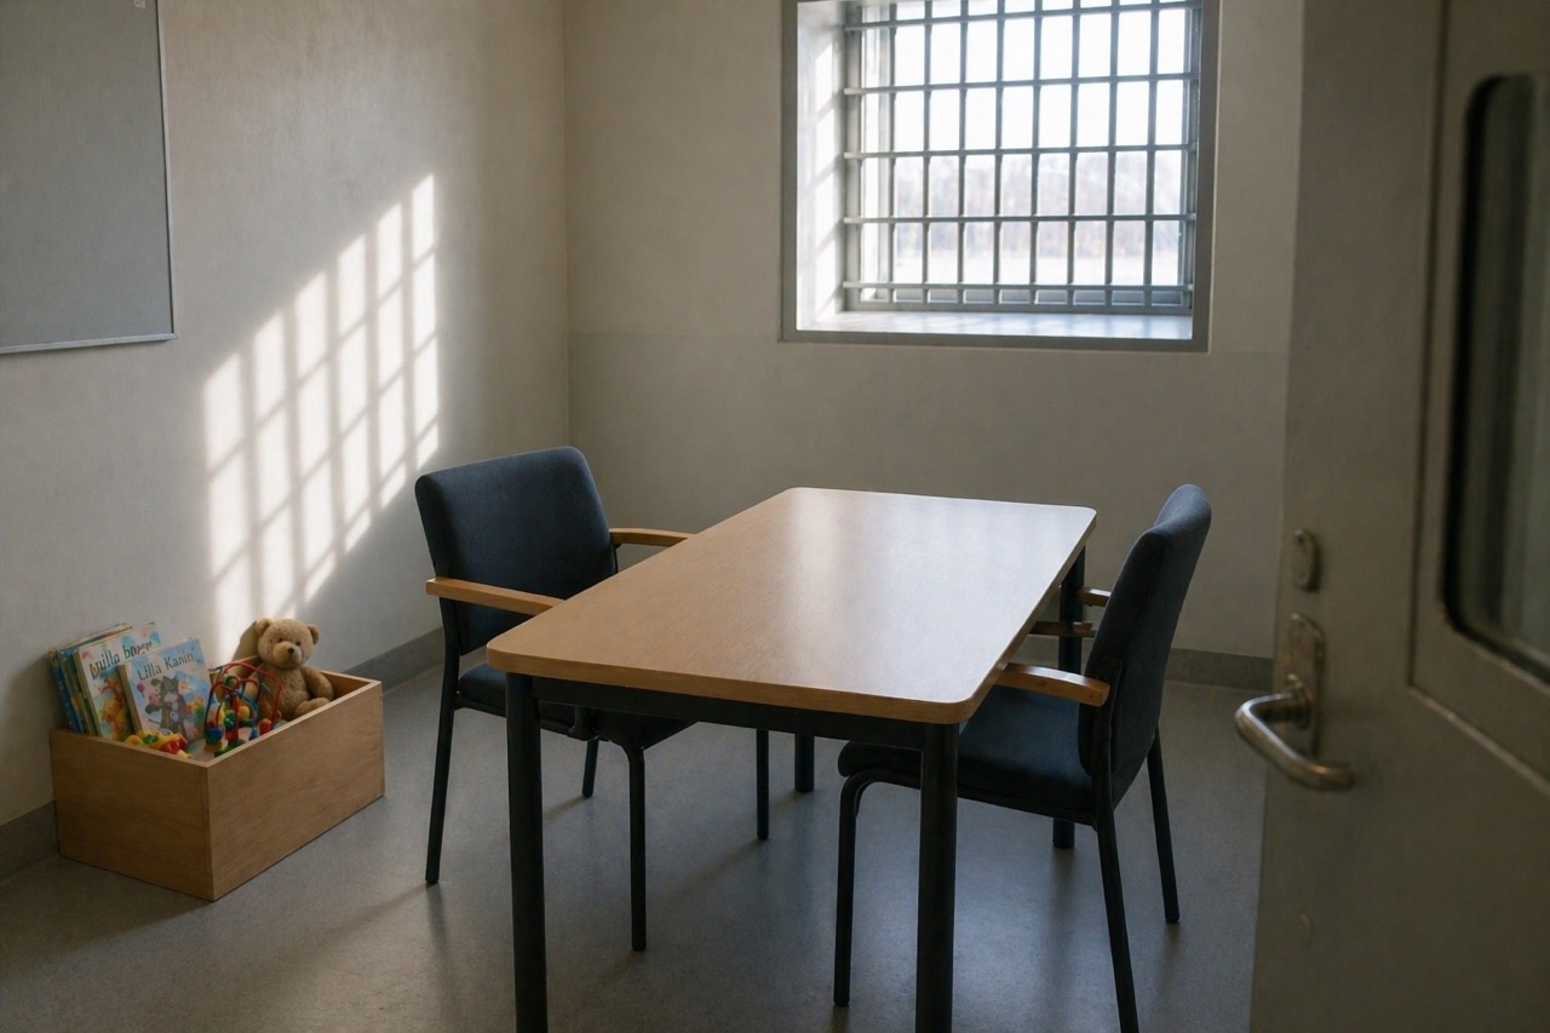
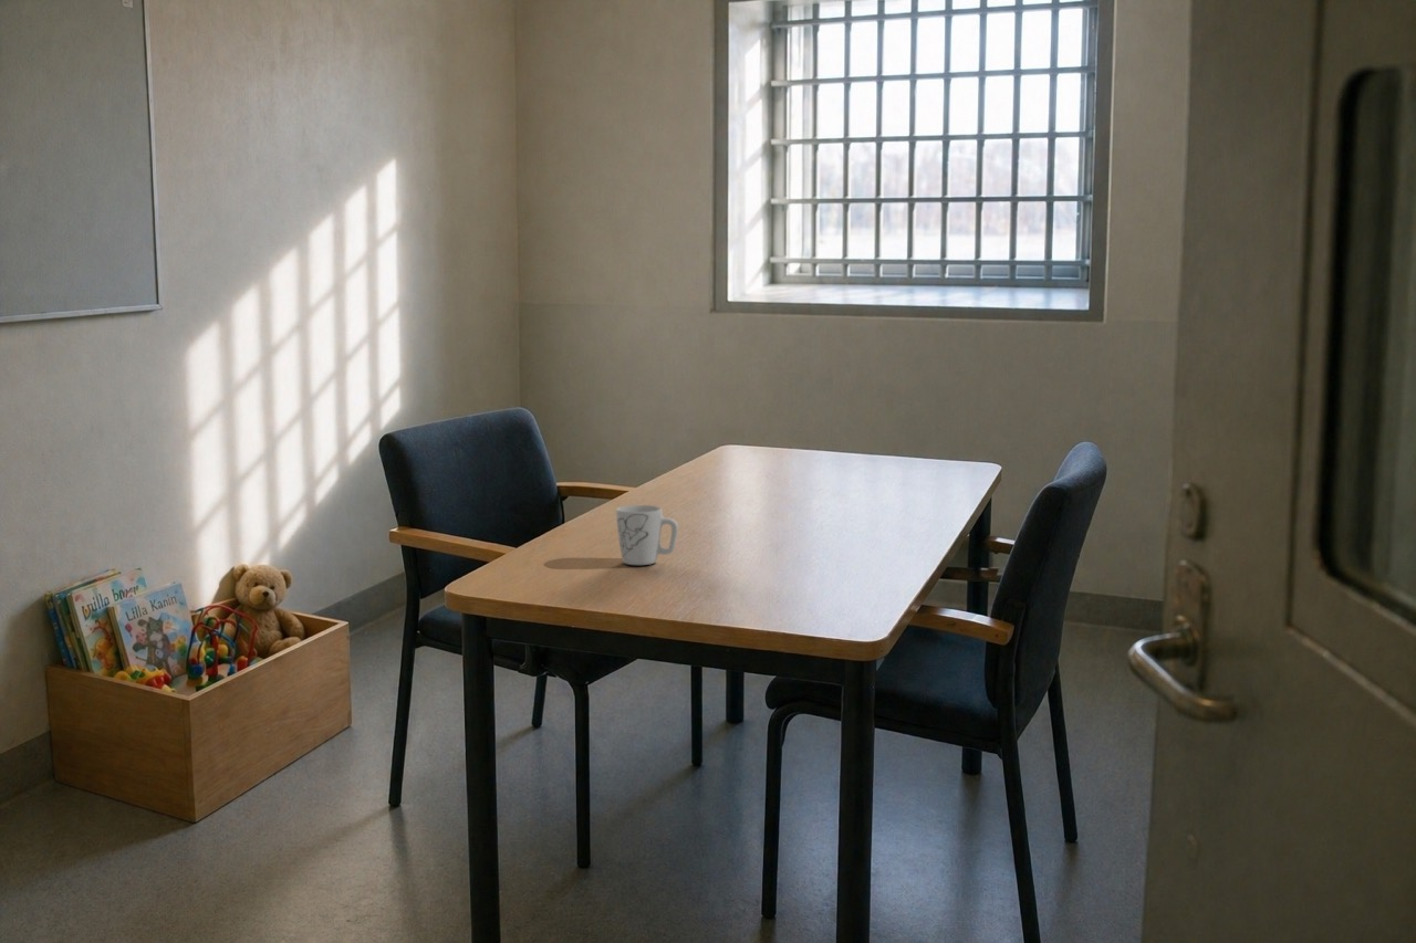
+ mug (647, 535)
